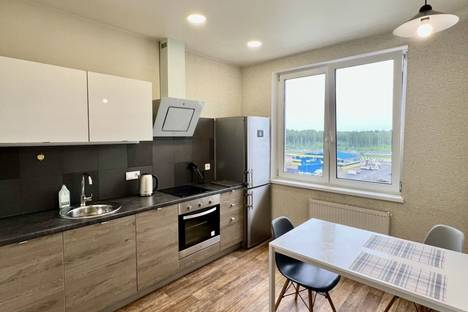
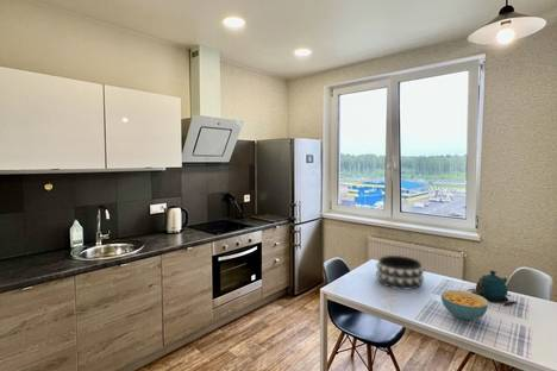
+ cereal bowl (463, 307)
+ decorative bowl (399, 271)
+ teapot (489, 283)
